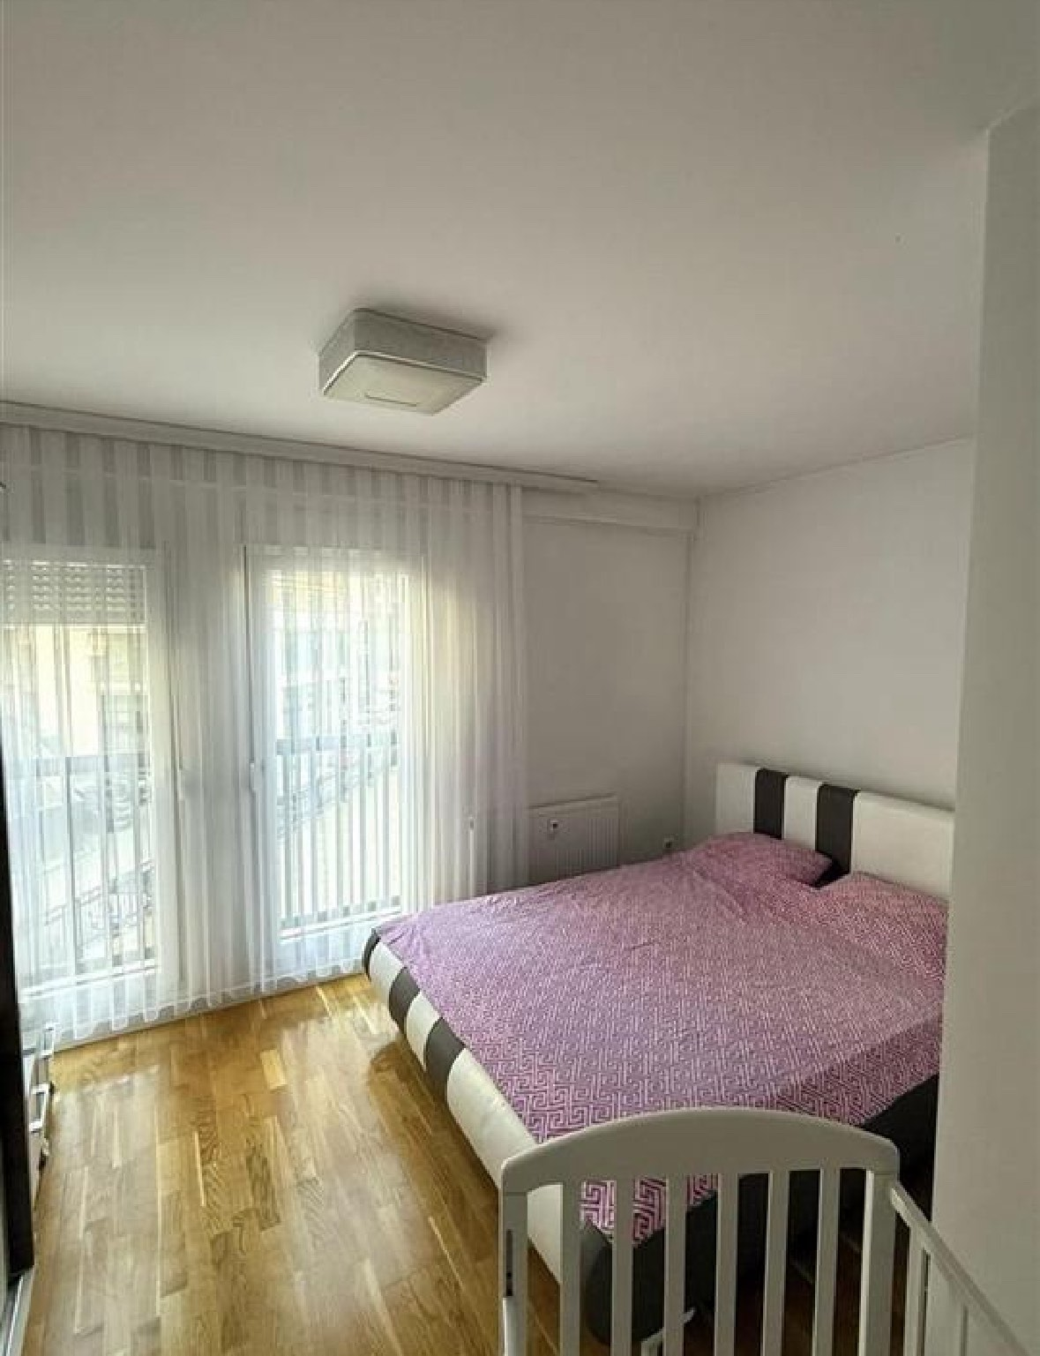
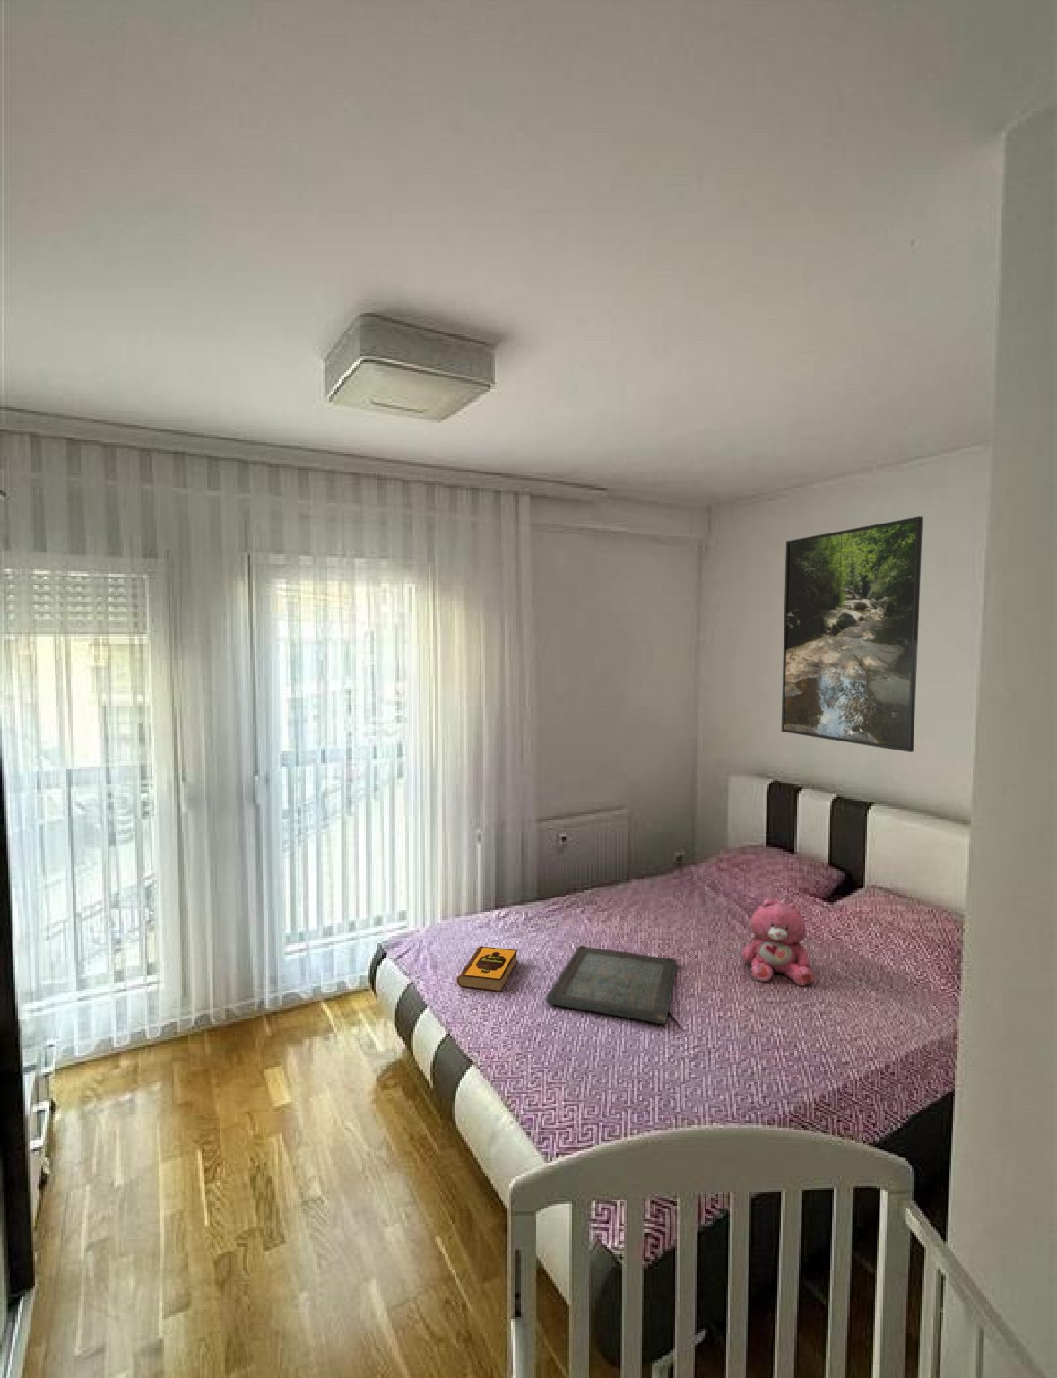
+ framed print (844, 636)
+ teddy bear (778, 936)
+ hardback book (487, 967)
+ serving tray (617, 980)
